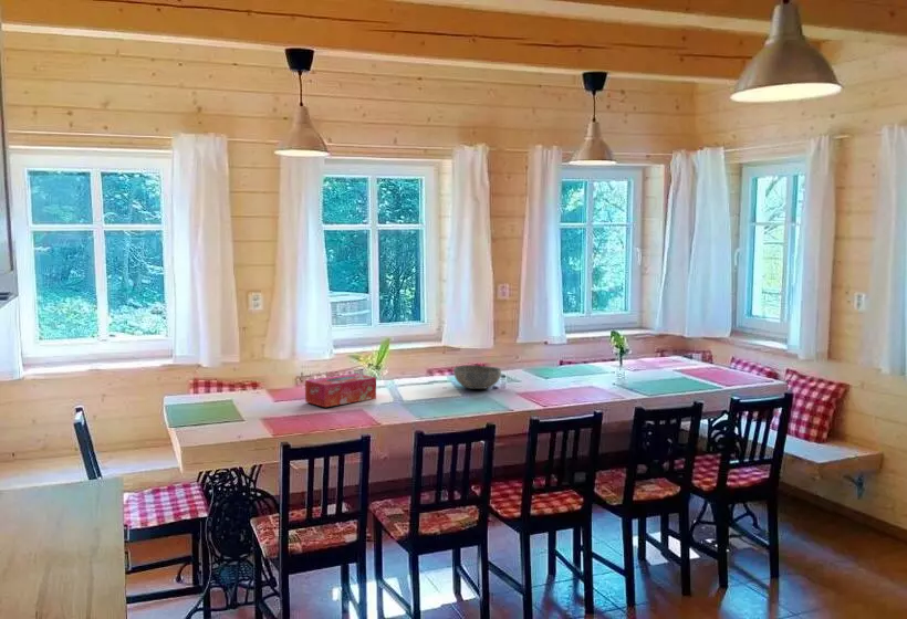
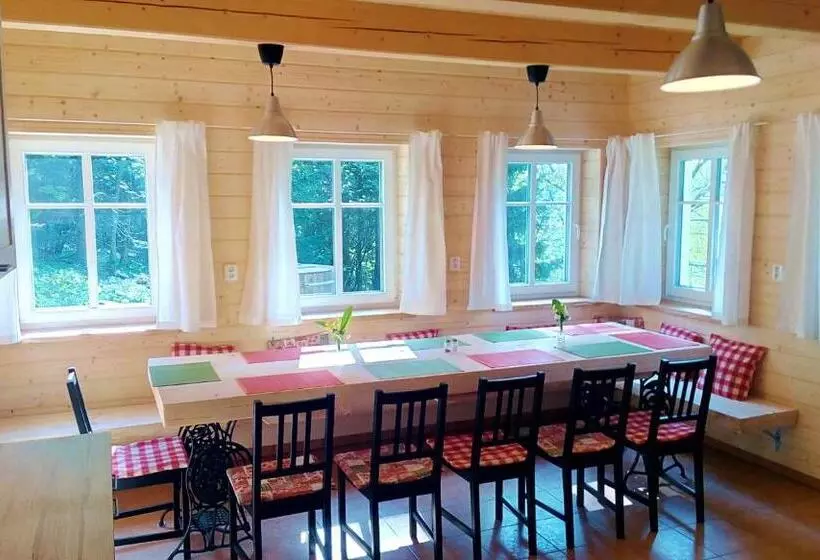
- tissue box (341, 389)
- bowl (477, 378)
